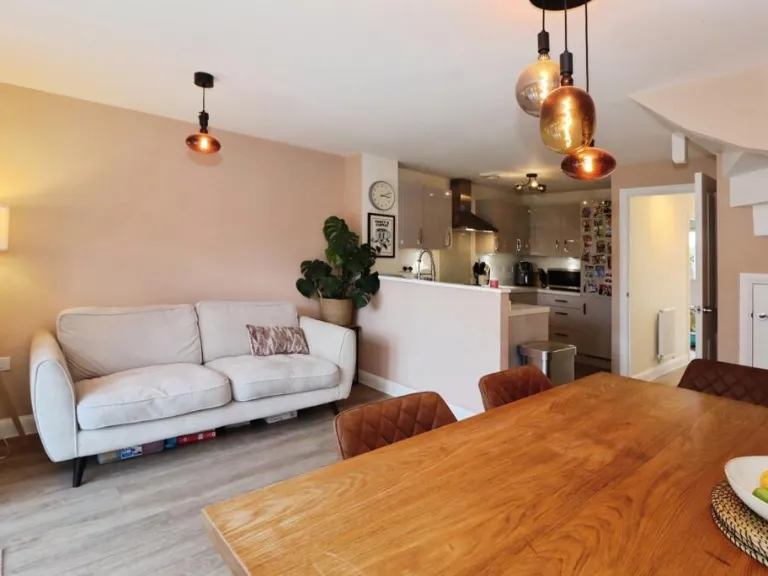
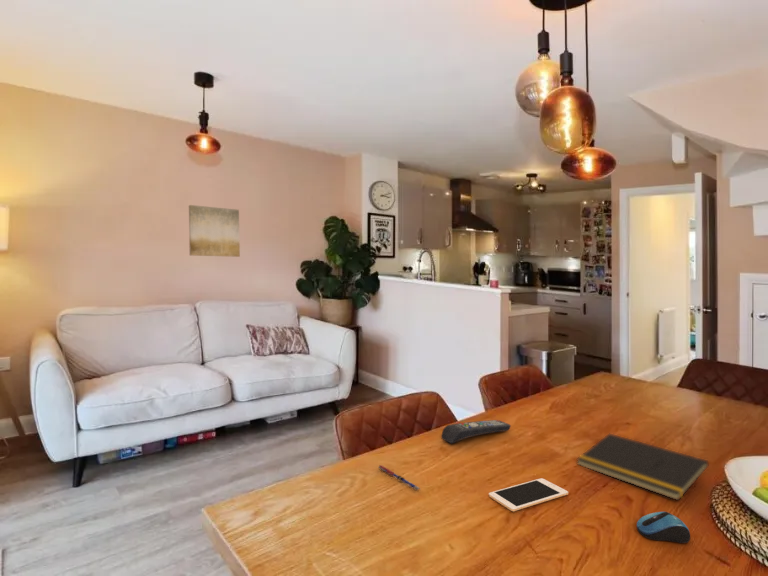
+ wall art (215, 231)
+ computer mouse (663, 523)
+ notepad (639, 462)
+ remote control (476, 428)
+ pen (398, 476)
+ cell phone (528, 493)
